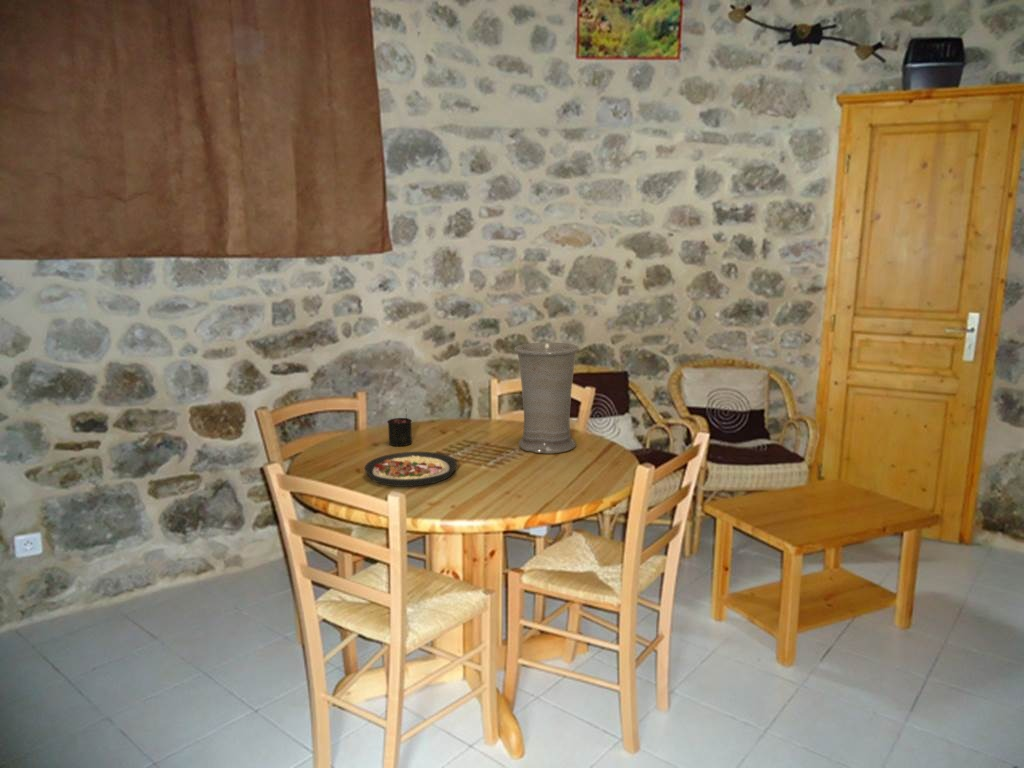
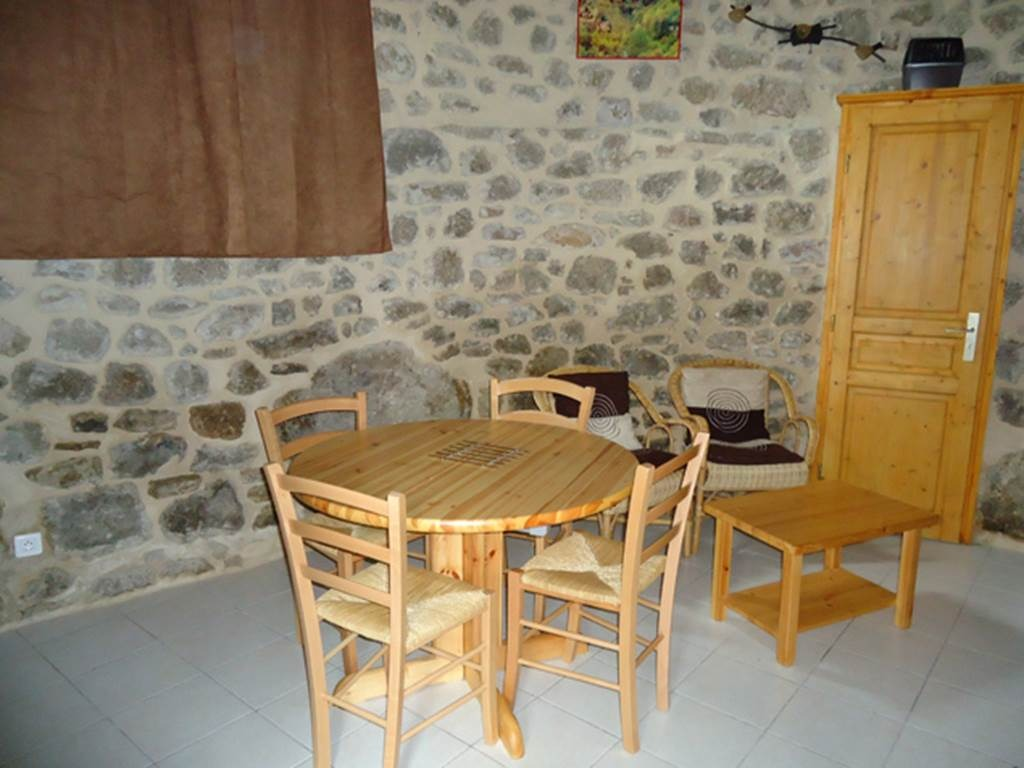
- candle (399, 426)
- vase (546, 396)
- plate (411, 466)
